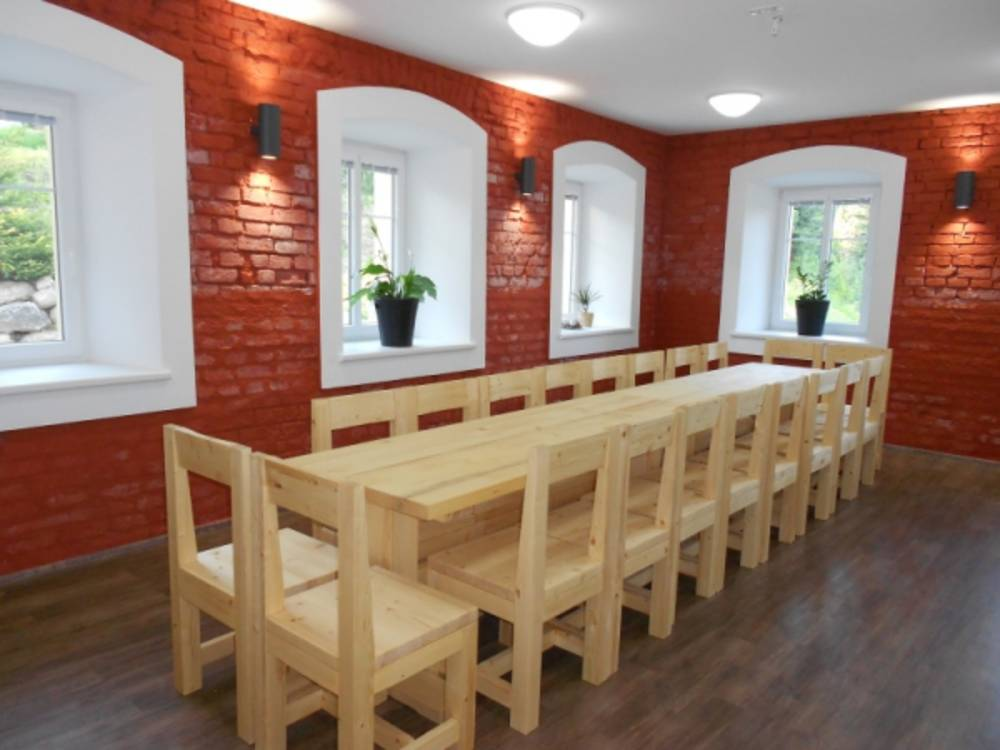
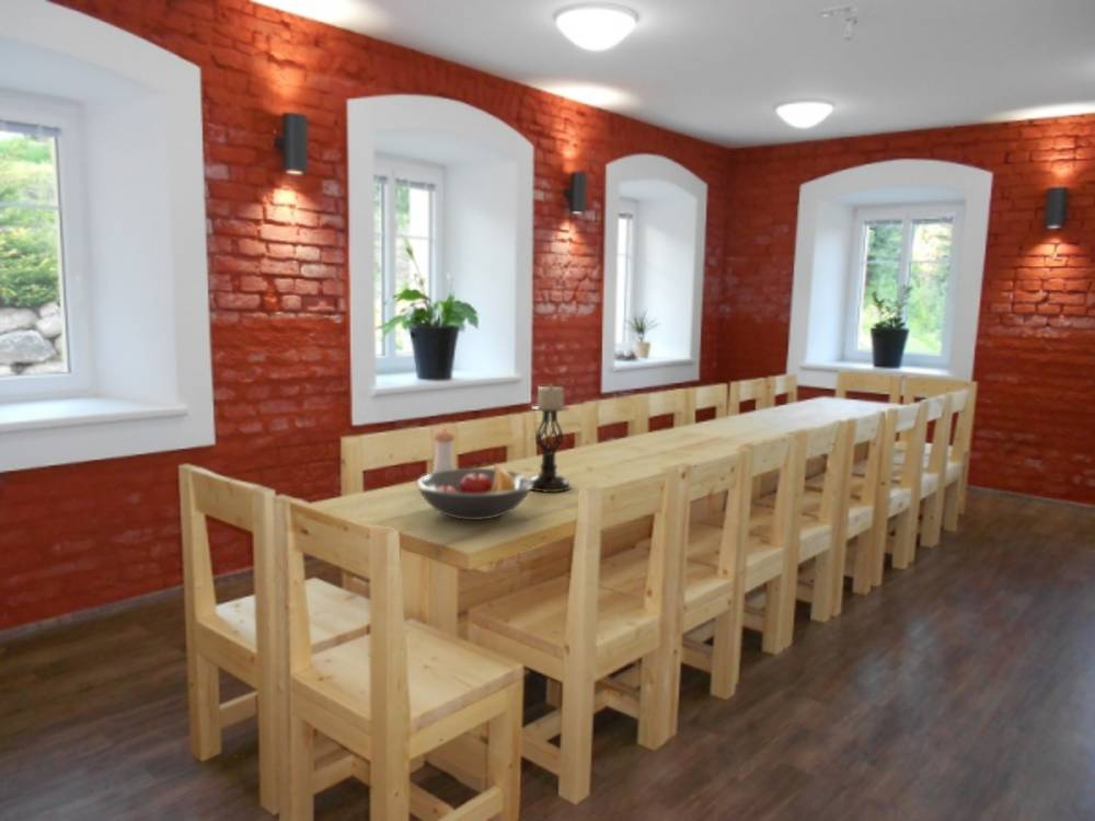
+ pepper shaker (443, 456)
+ candle holder (549, 436)
+ fruit bowl (474, 493)
